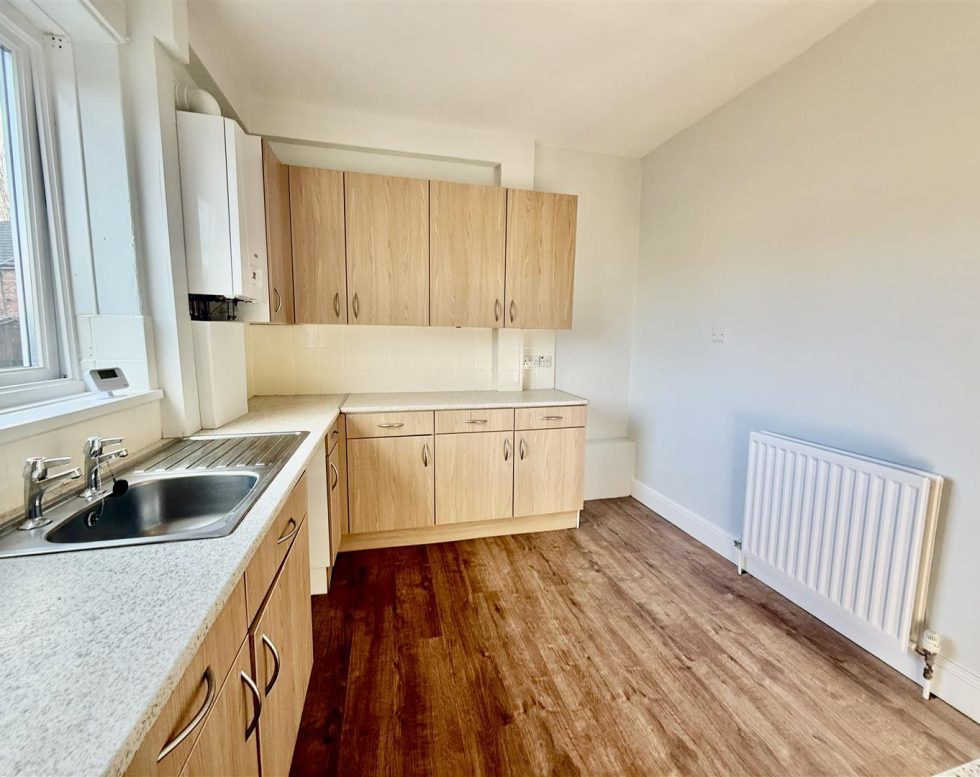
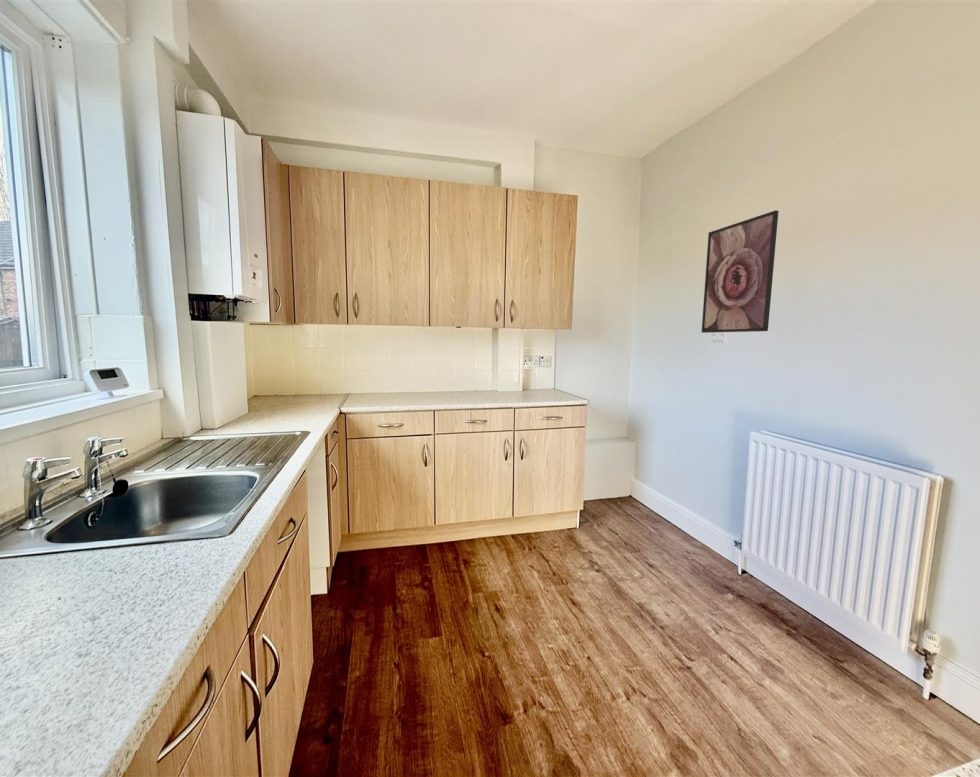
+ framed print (735, 278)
